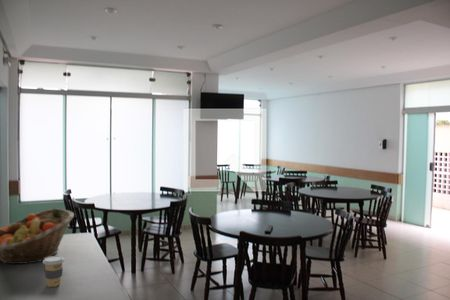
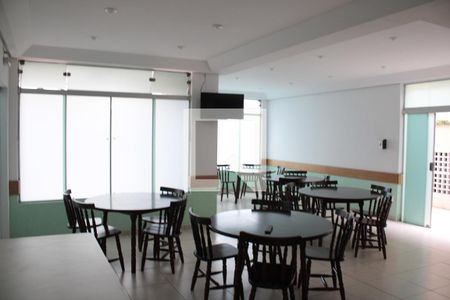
- coffee cup (53, 271)
- fruit basket (32, 234)
